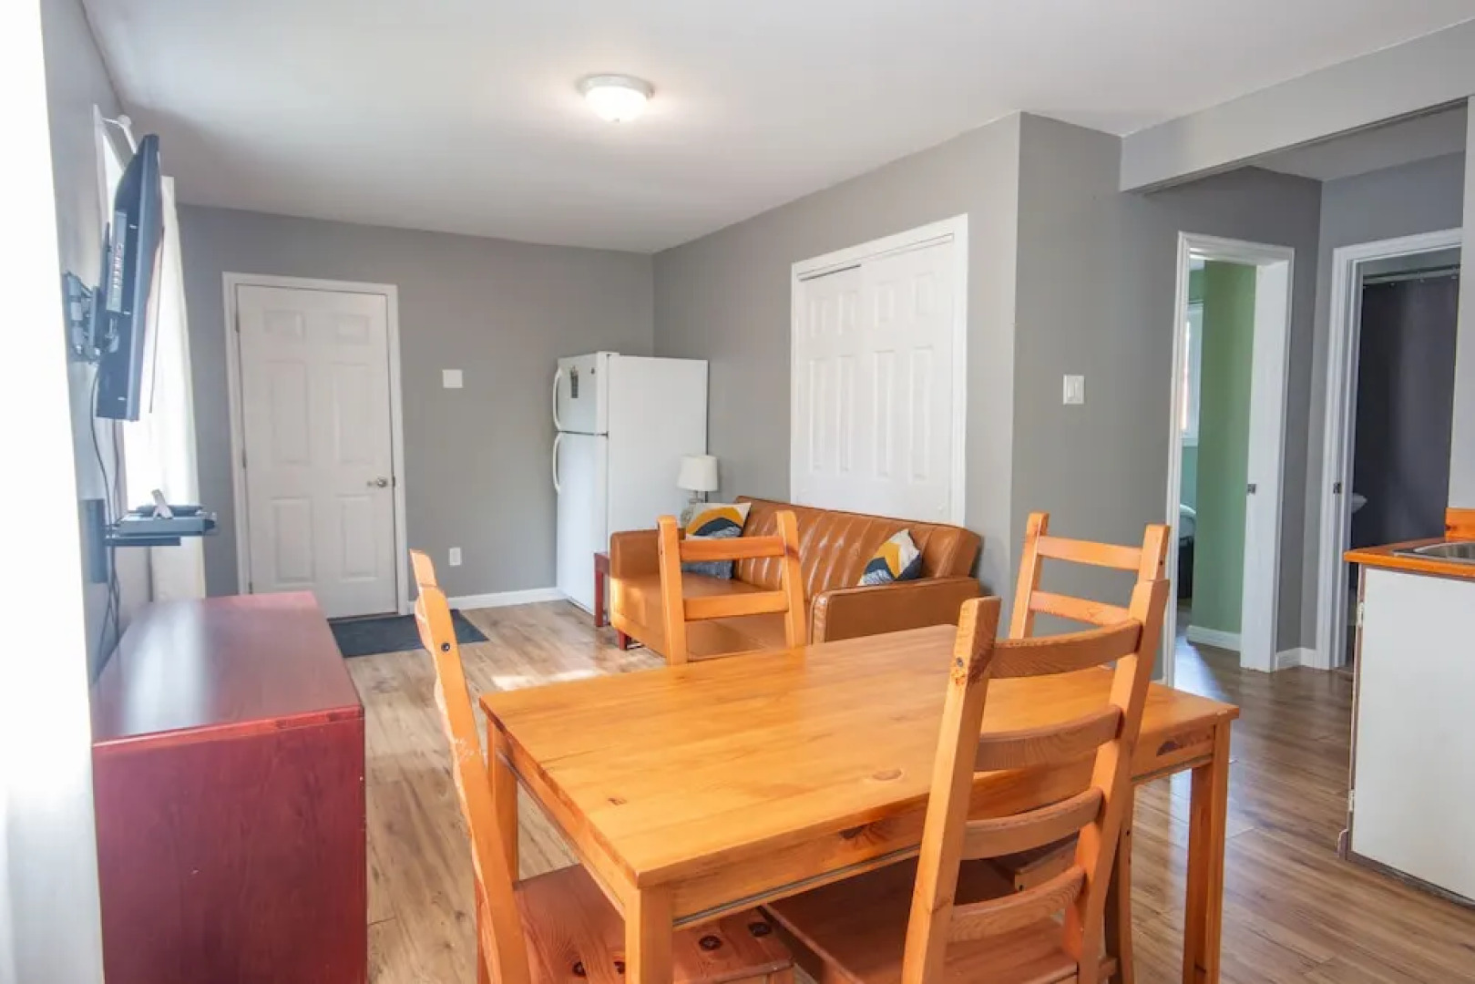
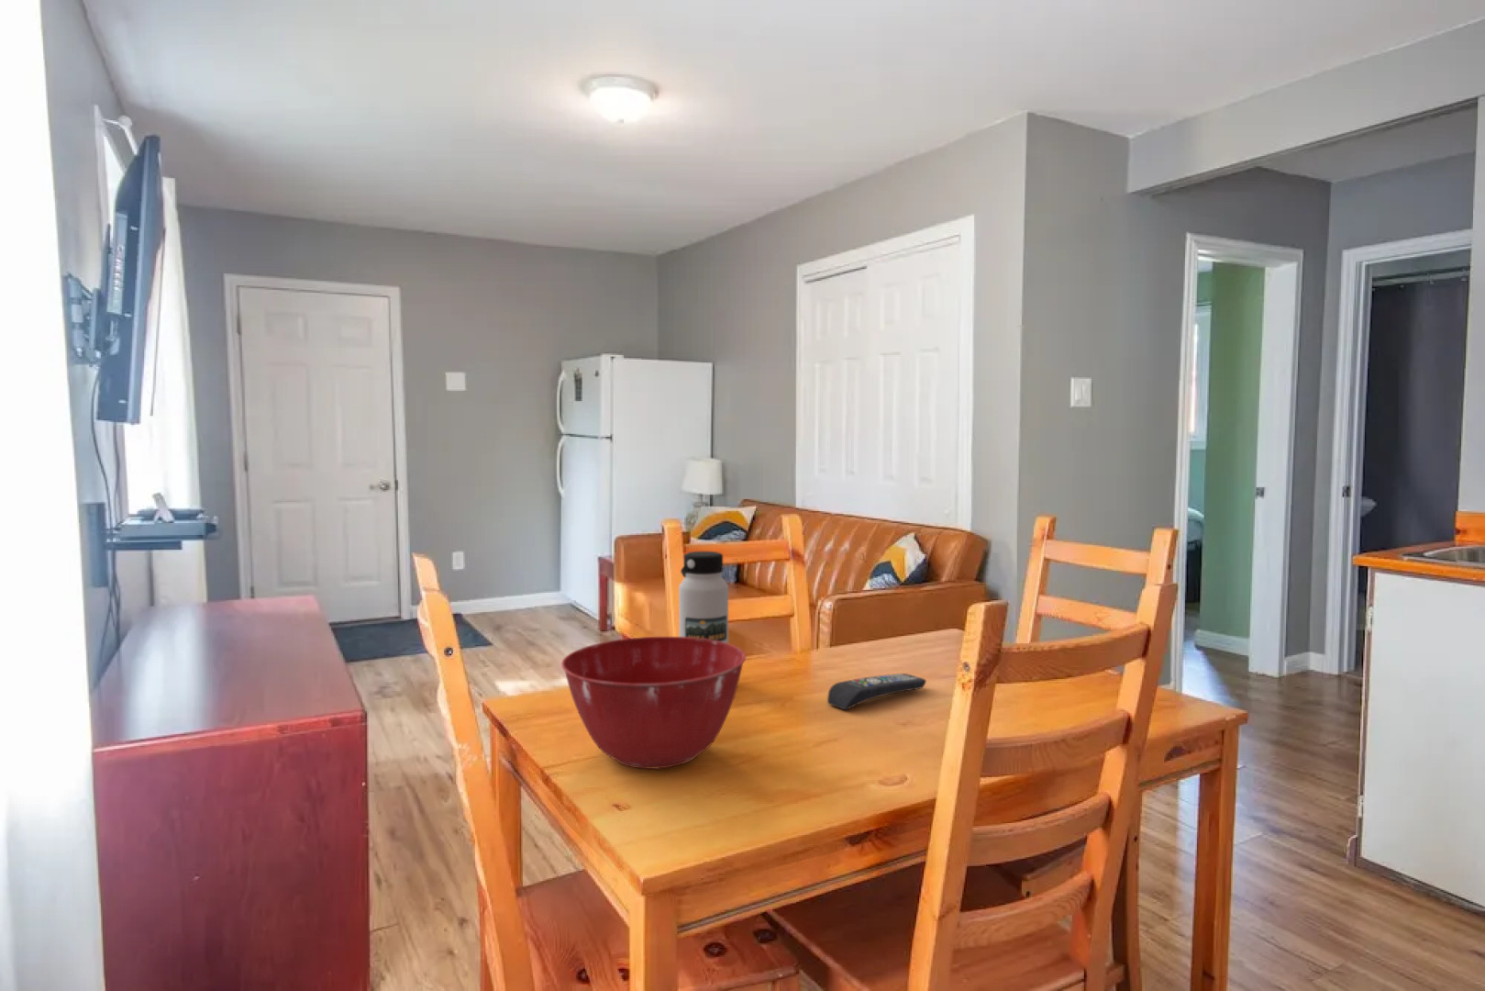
+ remote control (877, 687)
+ mixing bowl (655, 703)
+ water bottle (703, 618)
